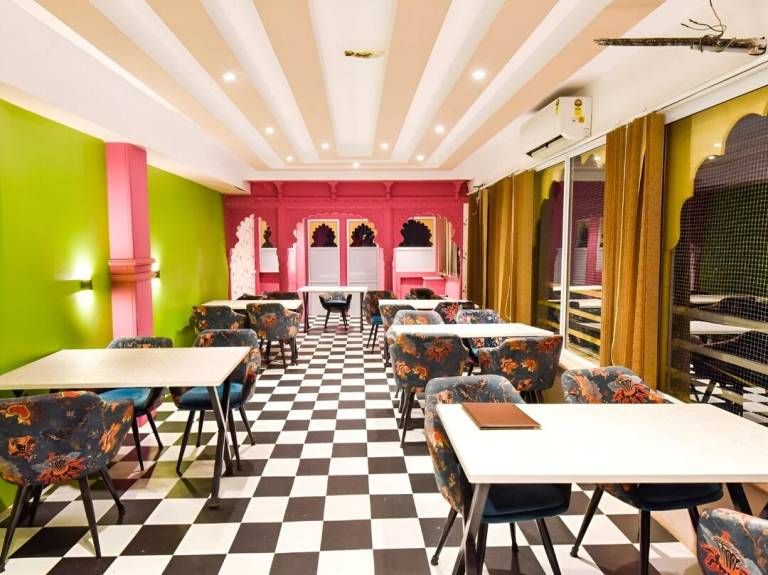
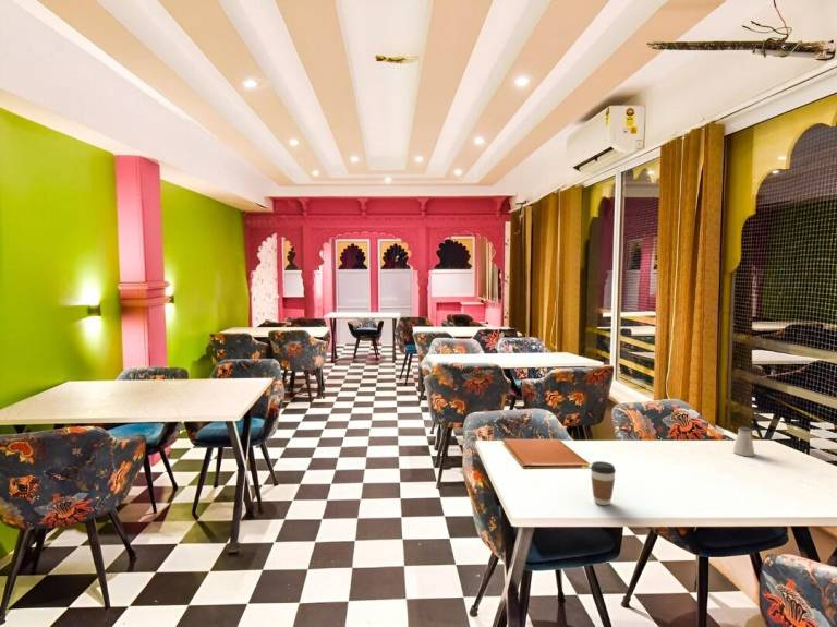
+ saltshaker (743, 441)
+ coffee cup (602, 483)
